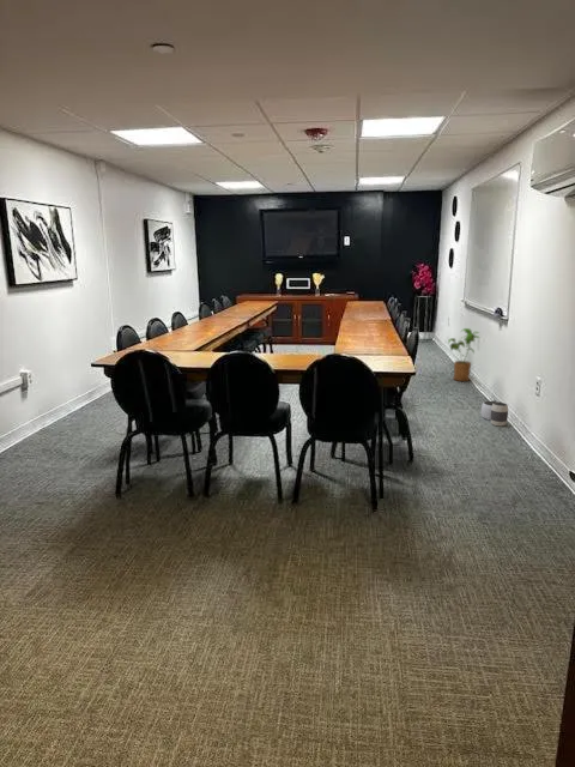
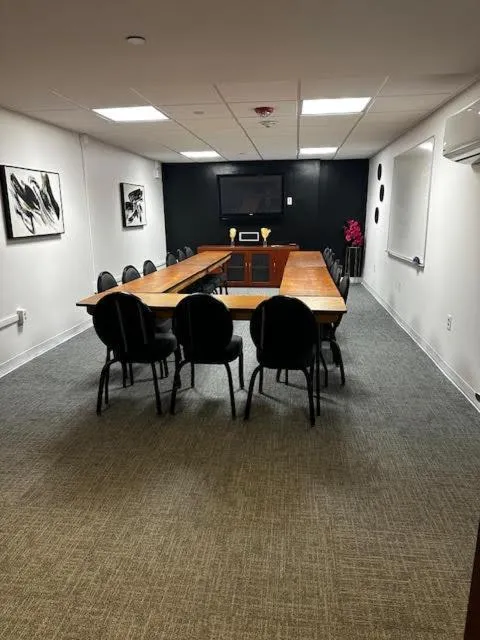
- waste basket (496, 410)
- house plant (461, 355)
